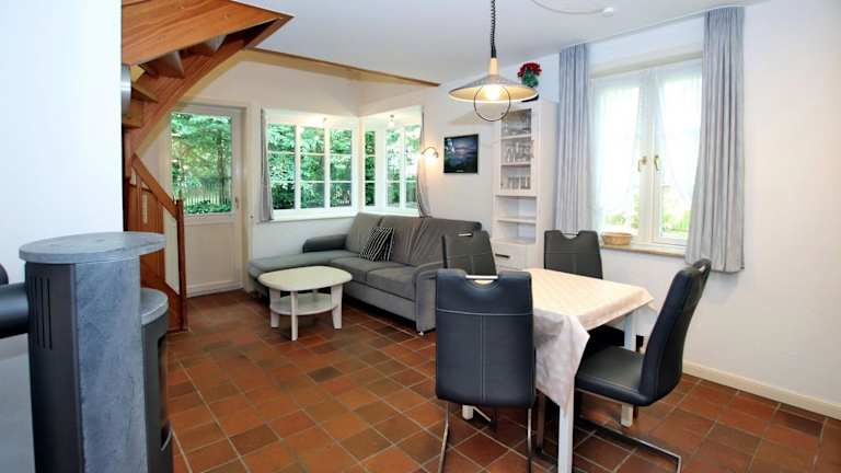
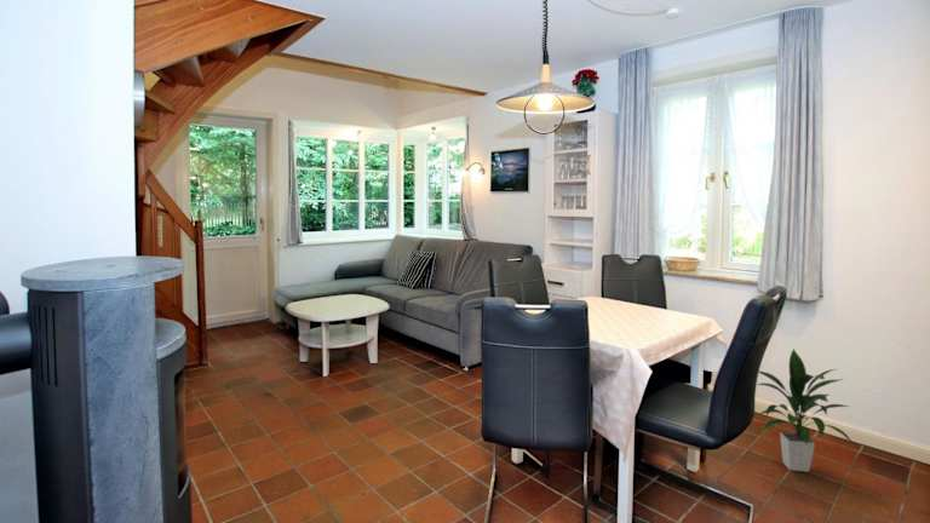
+ indoor plant (803, 412)
